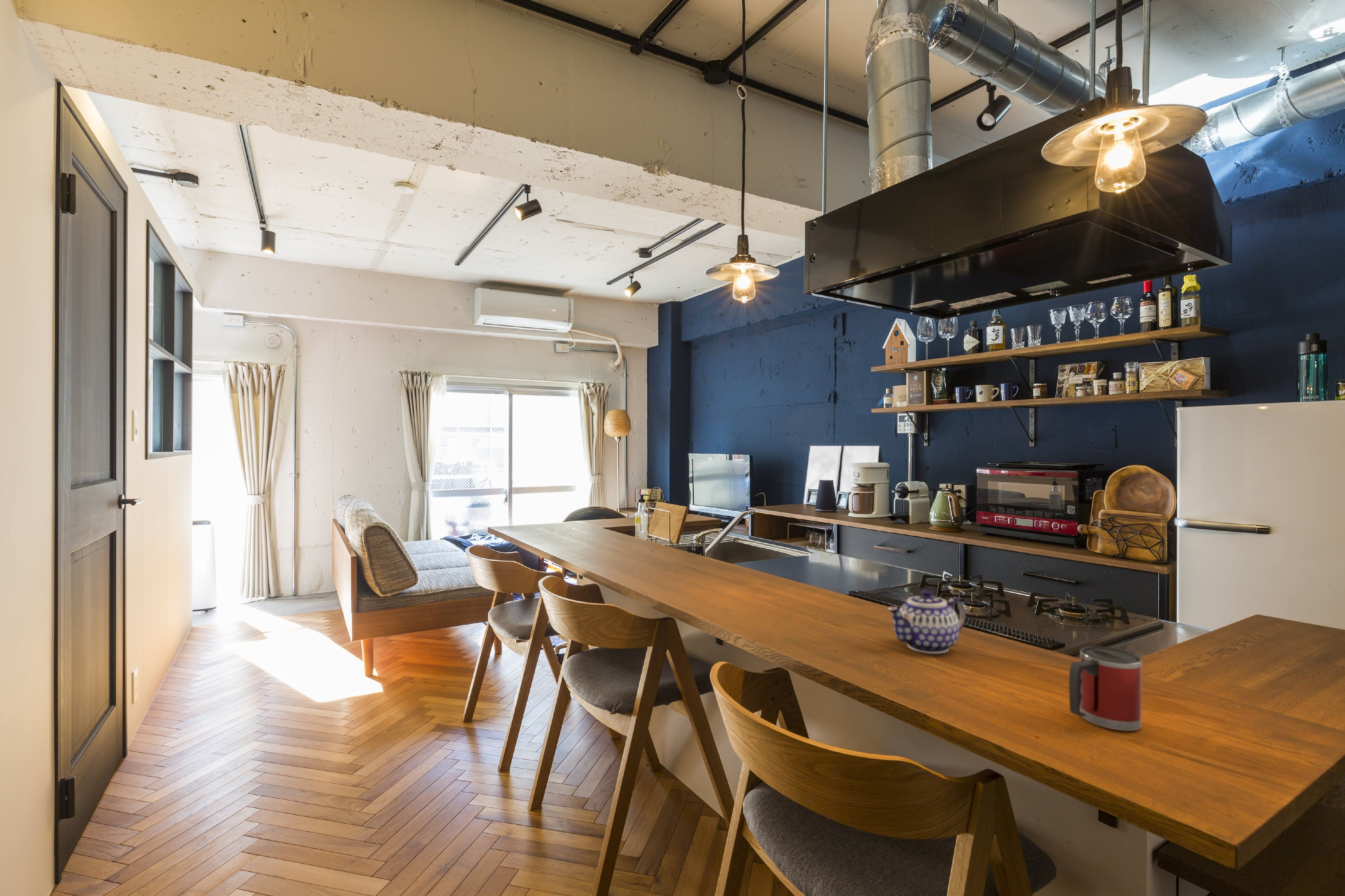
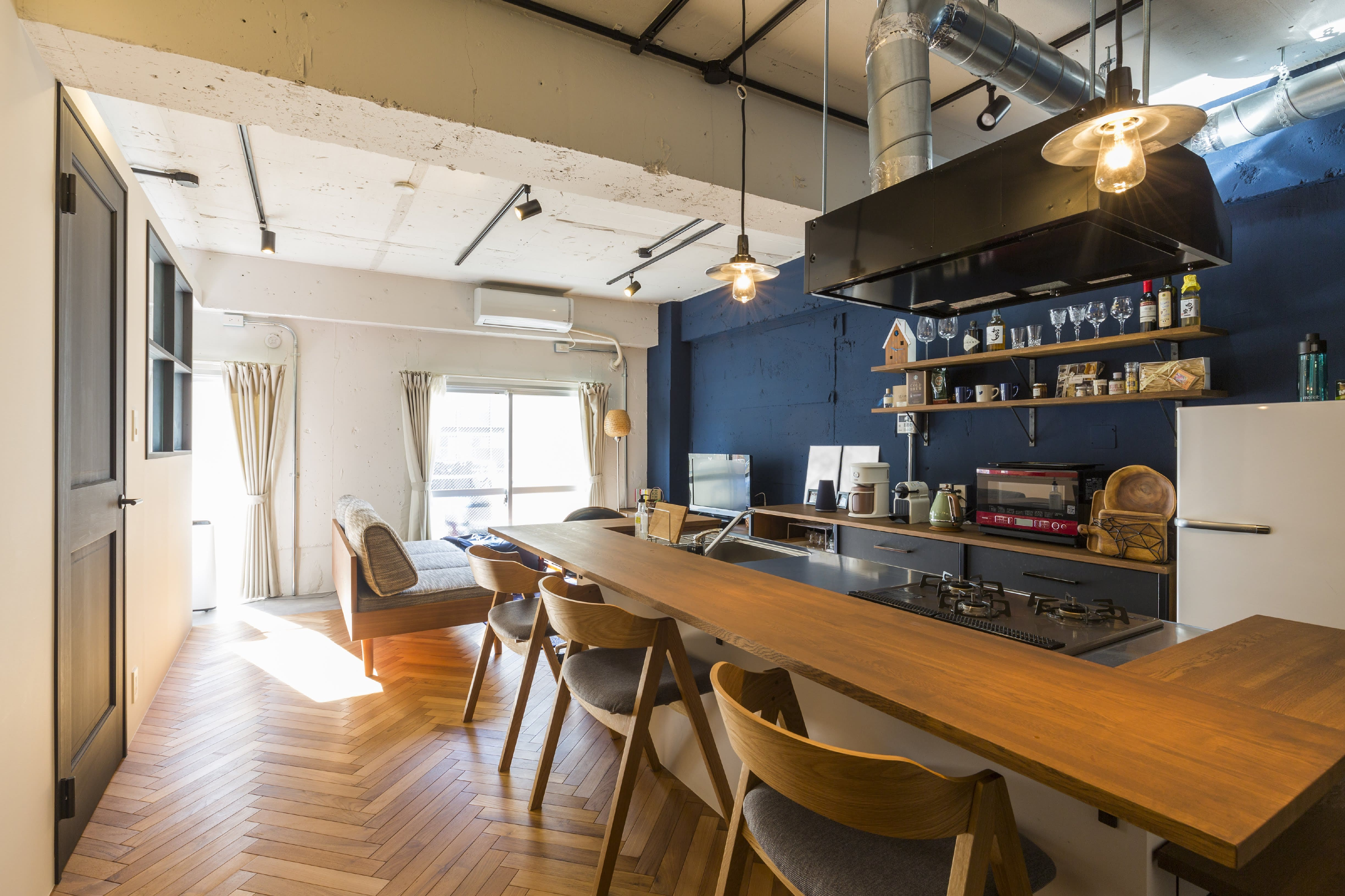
- mug (1103, 687)
- teapot (927, 619)
